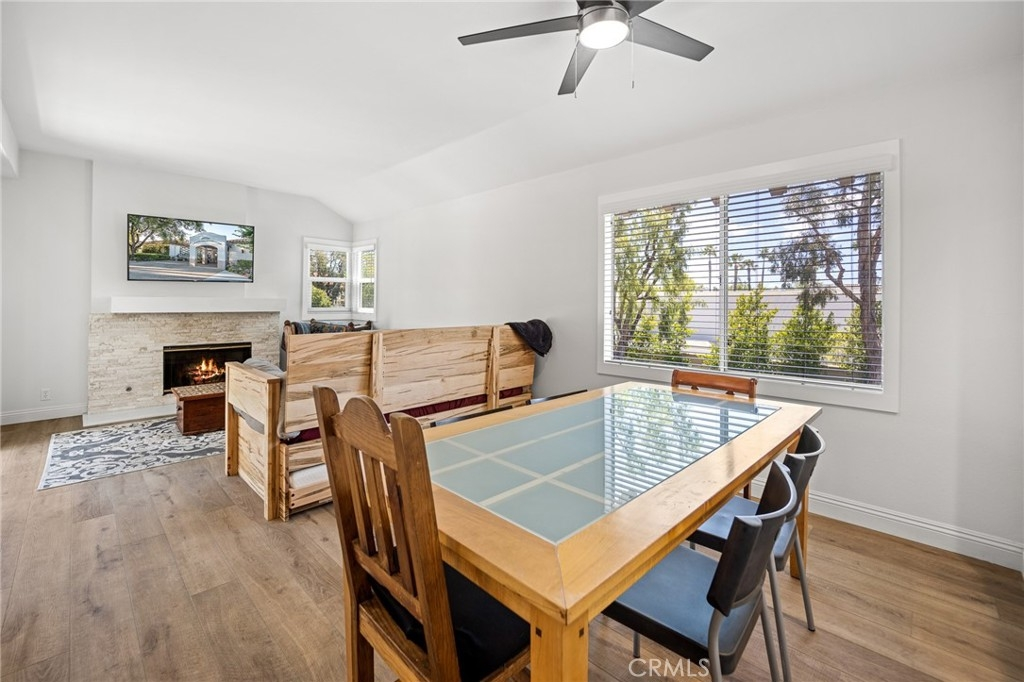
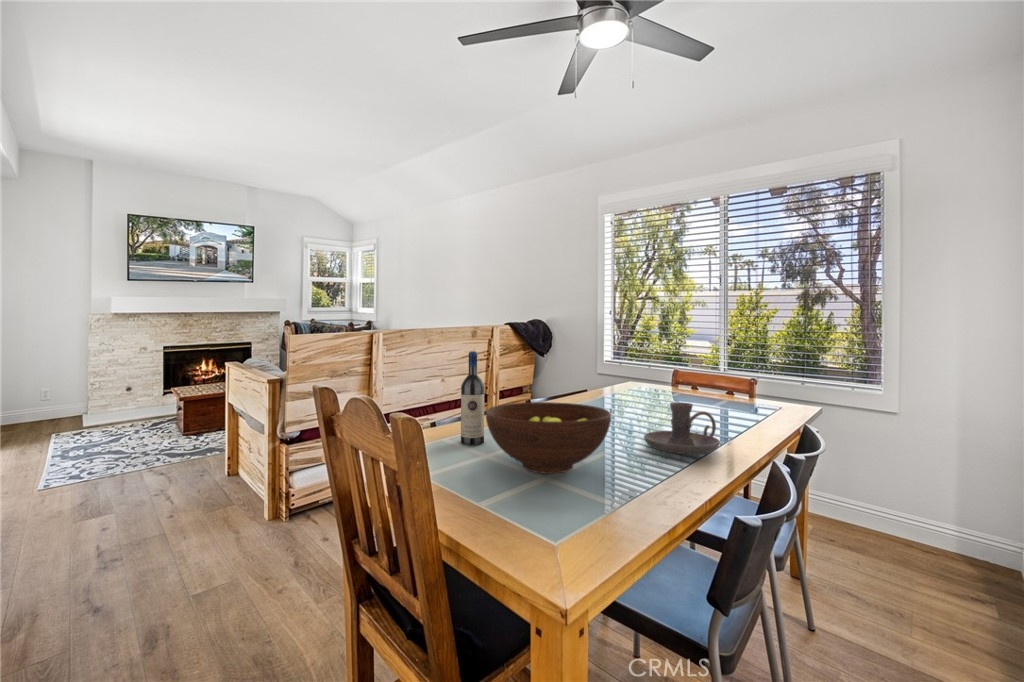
+ wine bottle (472, 396)
+ candle holder (686, 426)
+ fruit bowl (547, 439)
